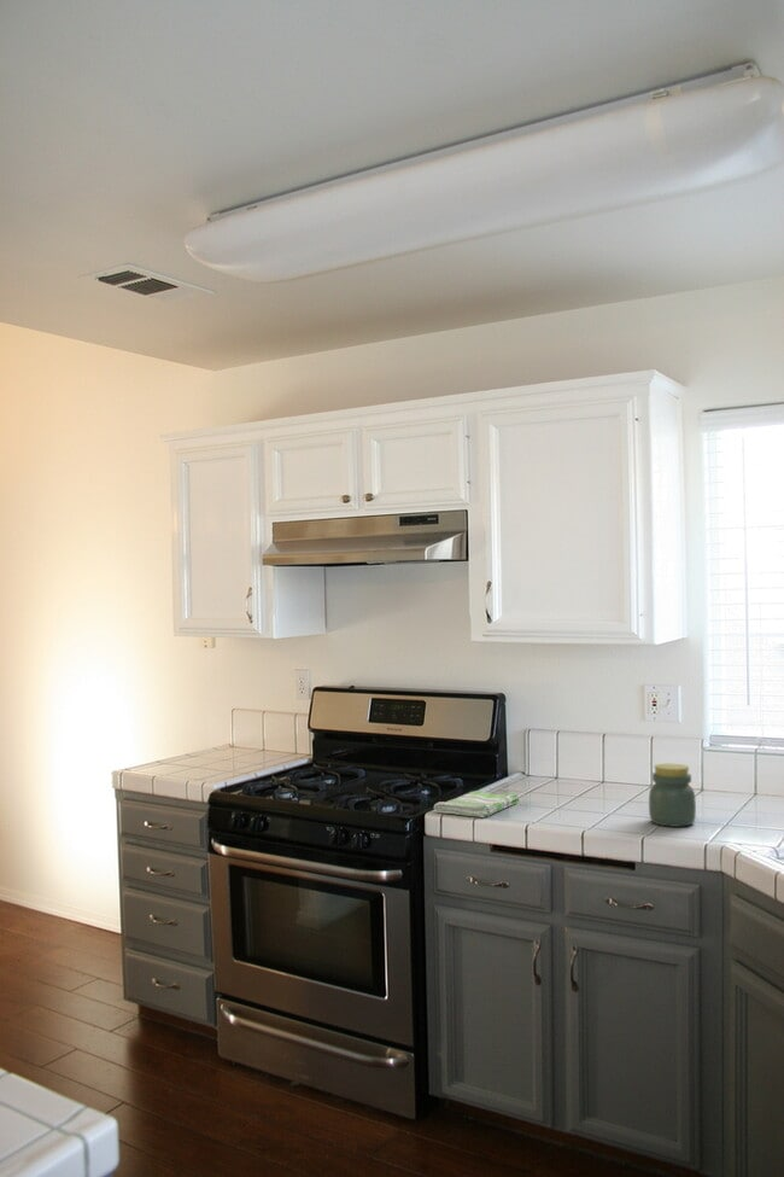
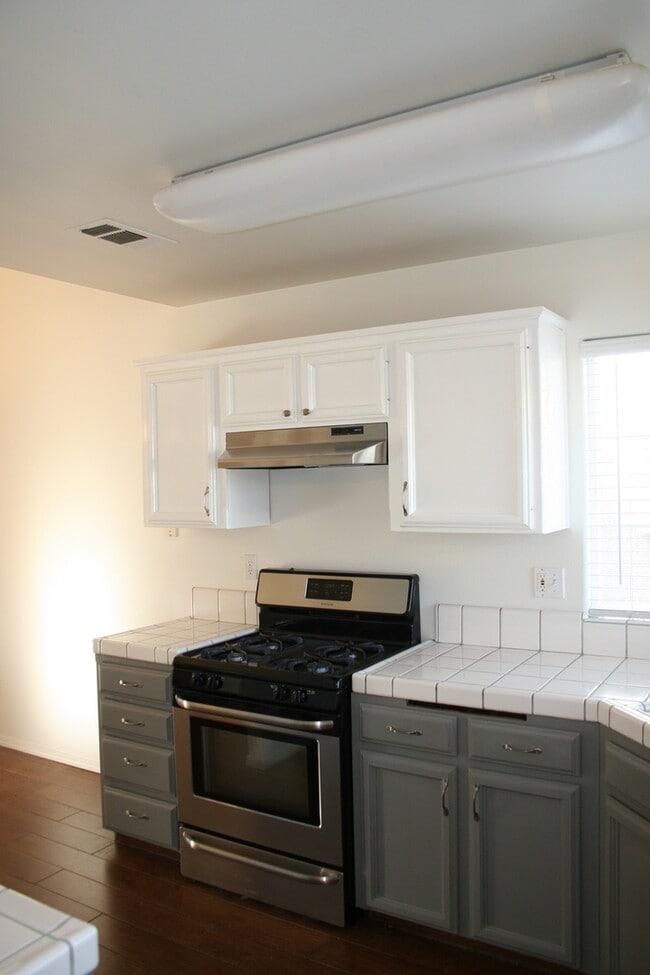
- dish towel (476, 800)
- jar (672, 793)
